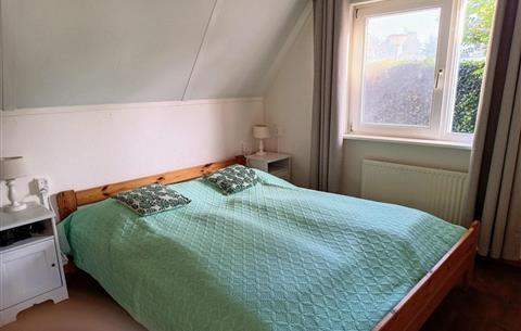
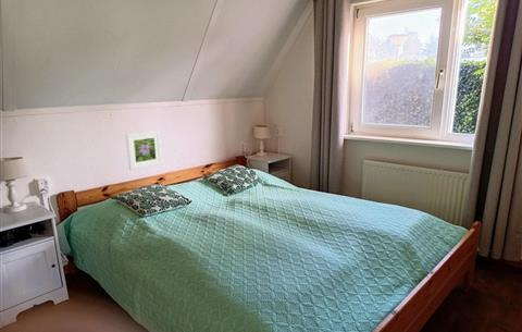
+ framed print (145, 149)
